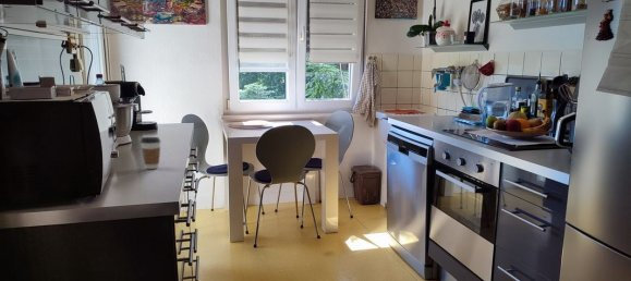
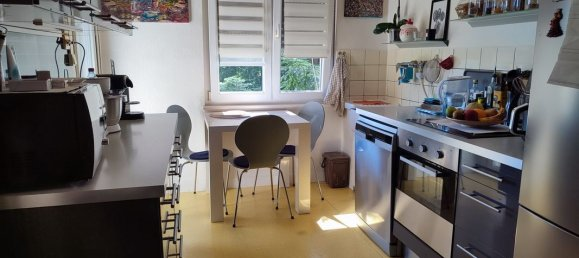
- coffee cup (150, 152)
